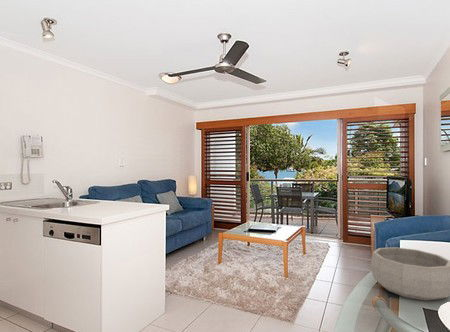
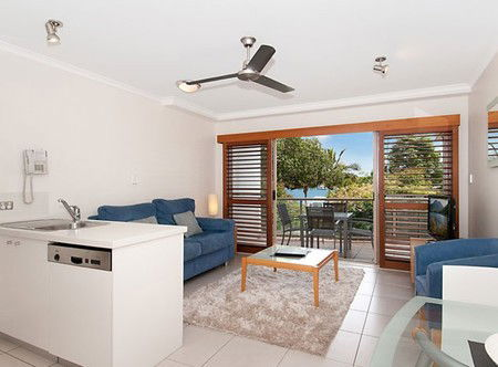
- decorative bowl (410, 272)
